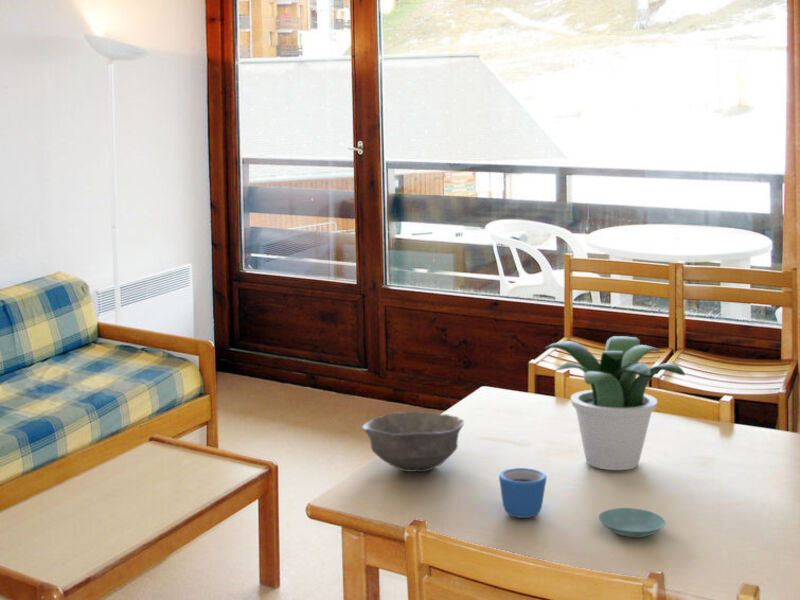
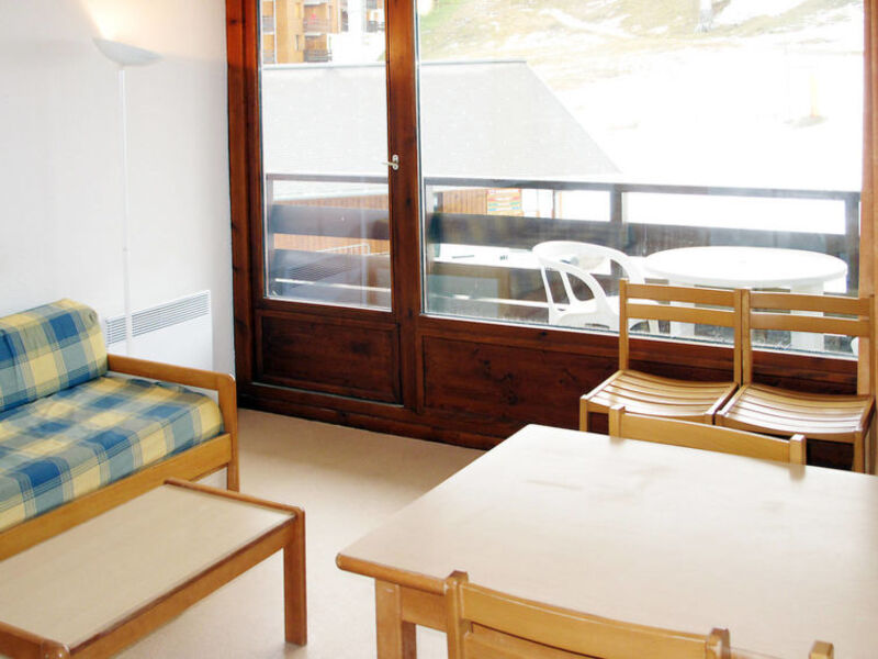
- saucer (631, 524)
- mug (518, 491)
- potted plant (611, 401)
- bowl (413, 444)
